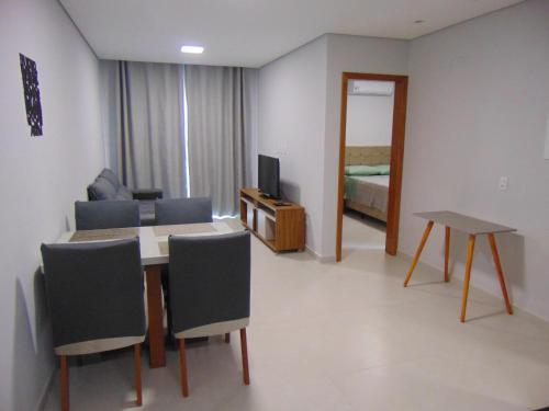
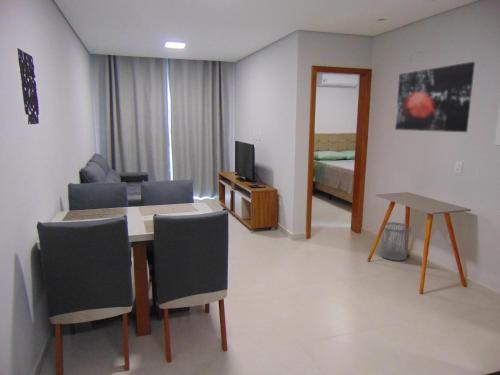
+ wall art (429, 100)
+ waste bin (394, 241)
